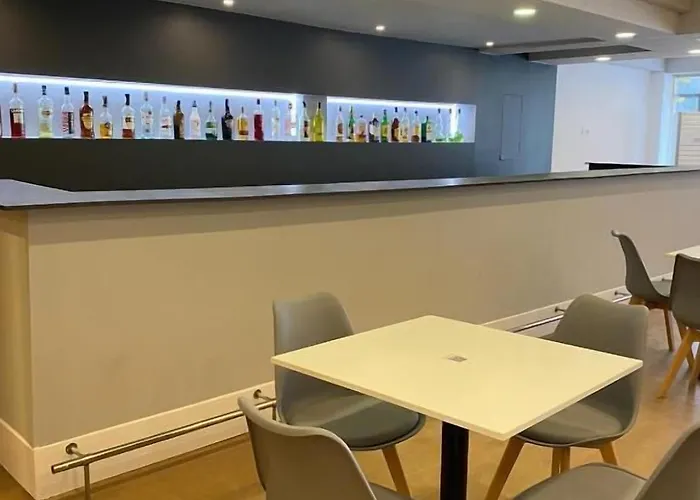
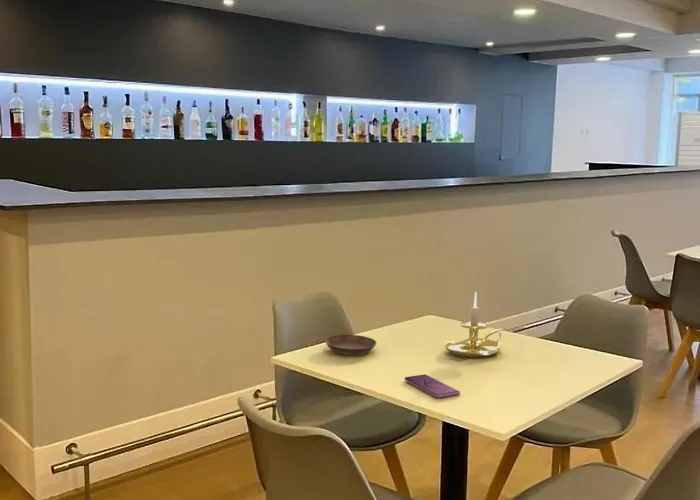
+ smartphone (431, 385)
+ candle holder (477, 321)
+ saucer (350, 345)
